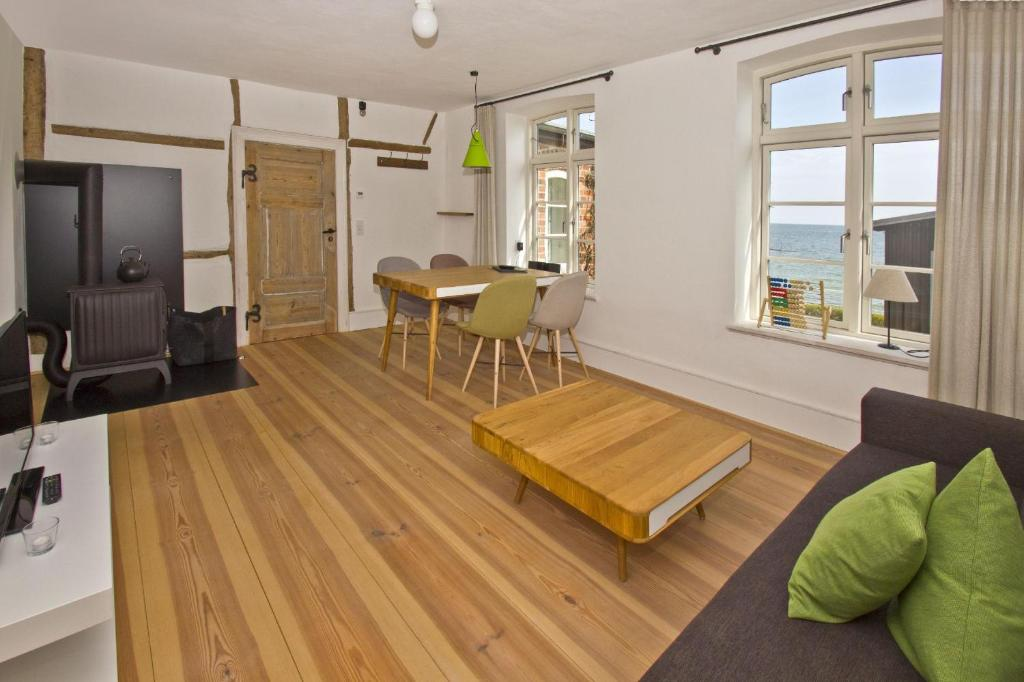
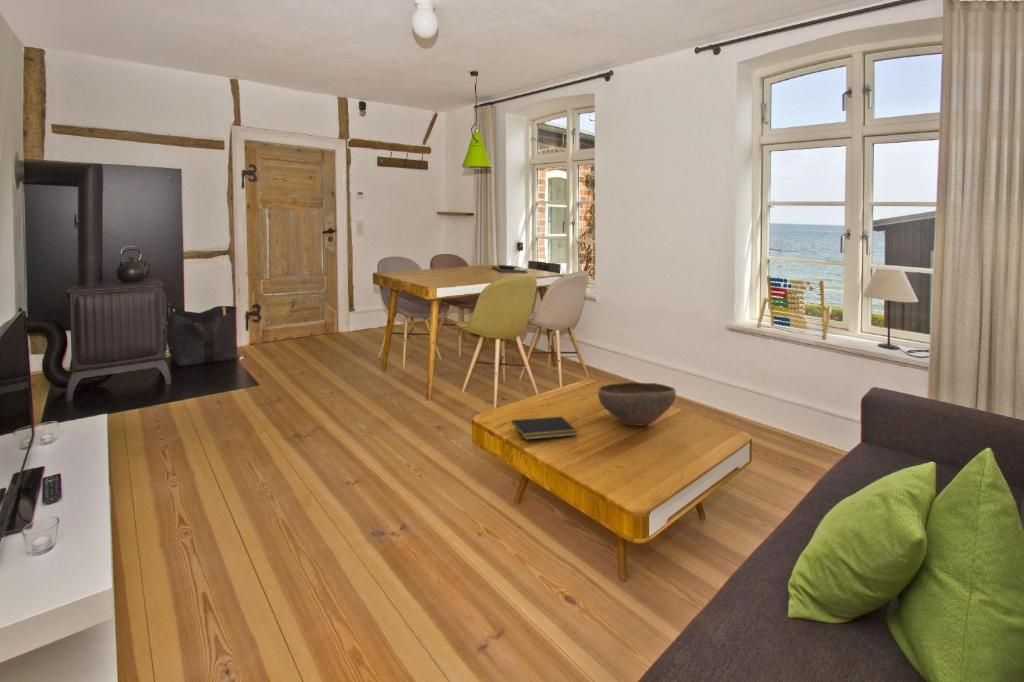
+ bowl (635, 405)
+ notepad (544, 427)
